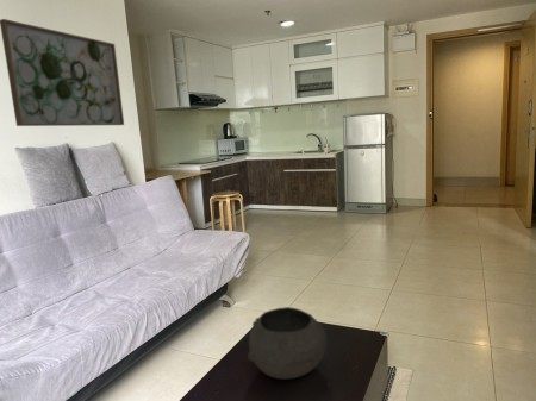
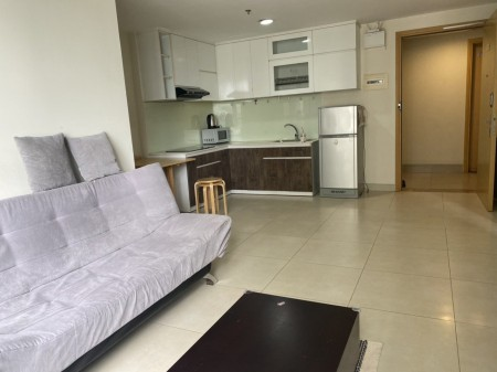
- wall art (71, 80)
- bowl (288, 343)
